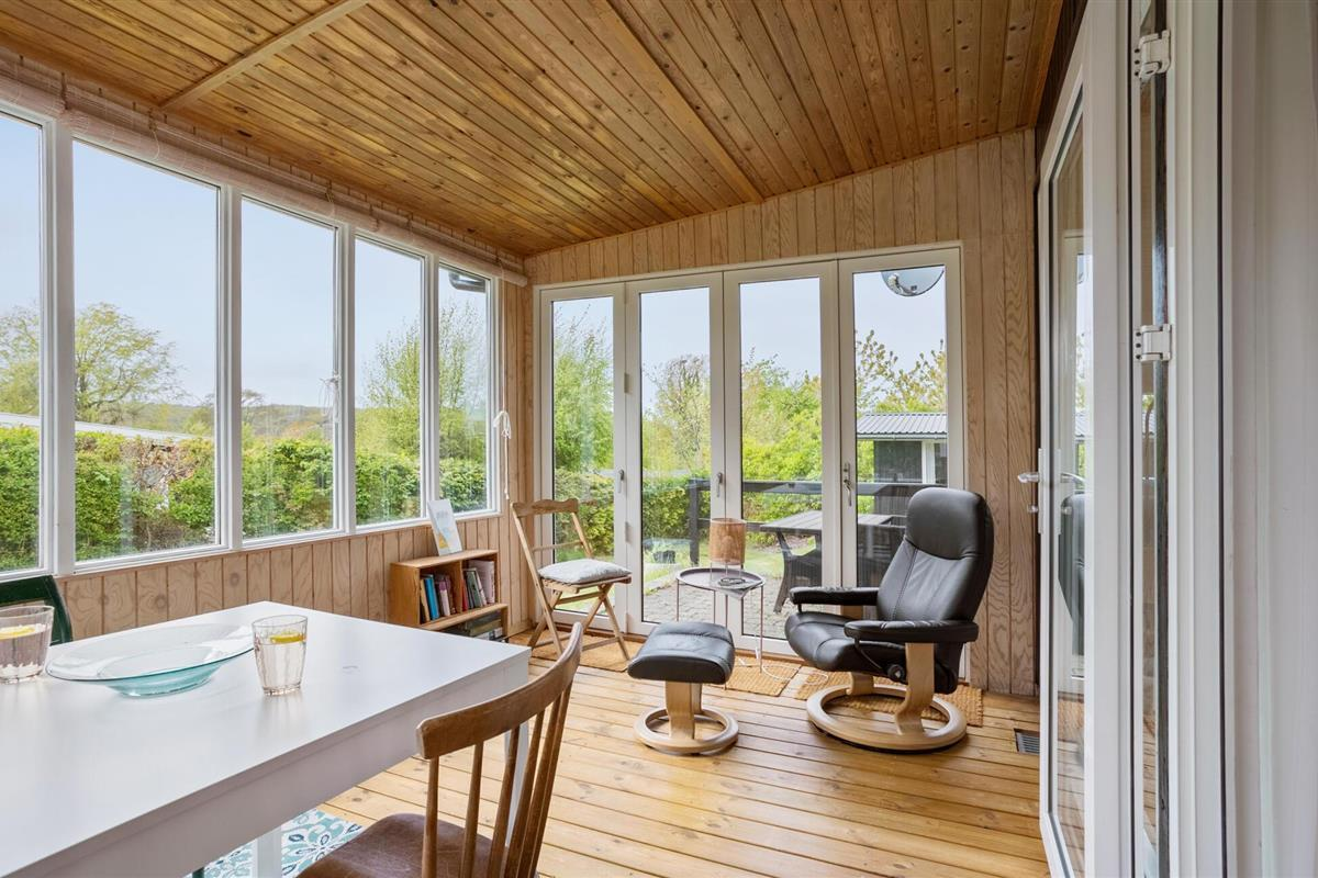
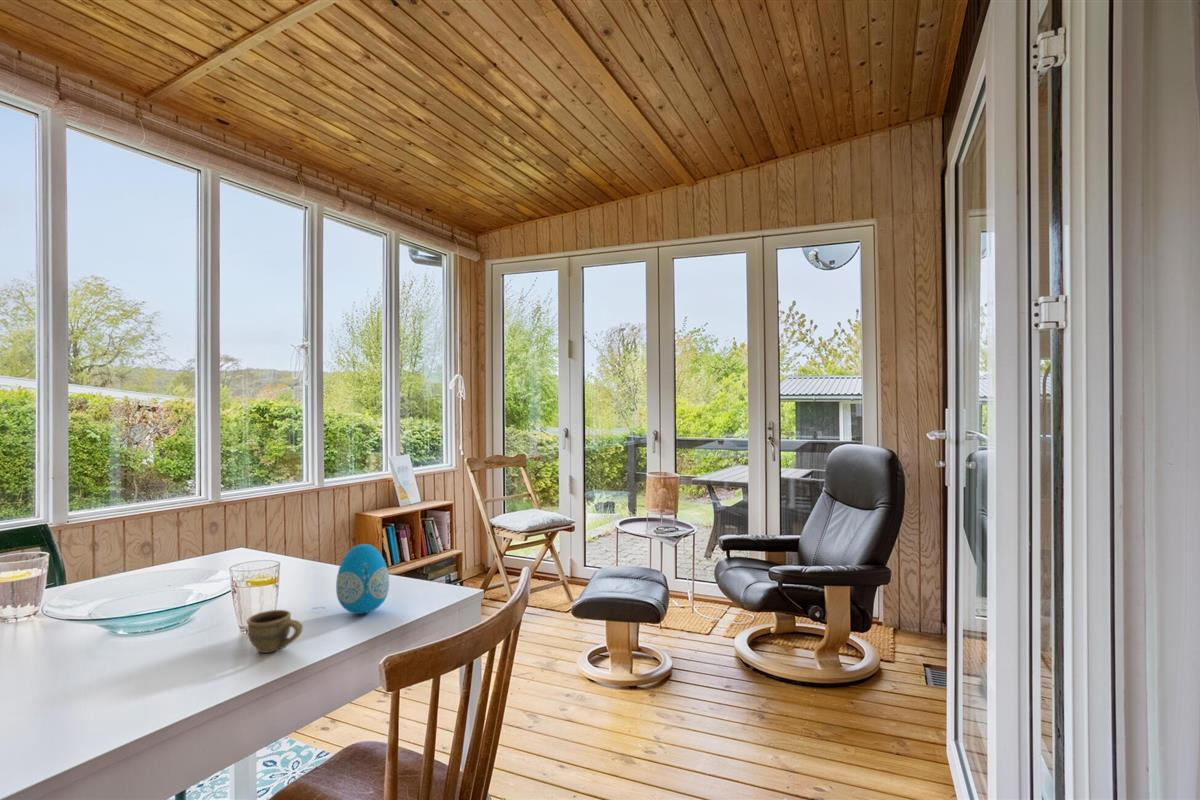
+ decorative egg (362, 578)
+ cup (275, 633)
